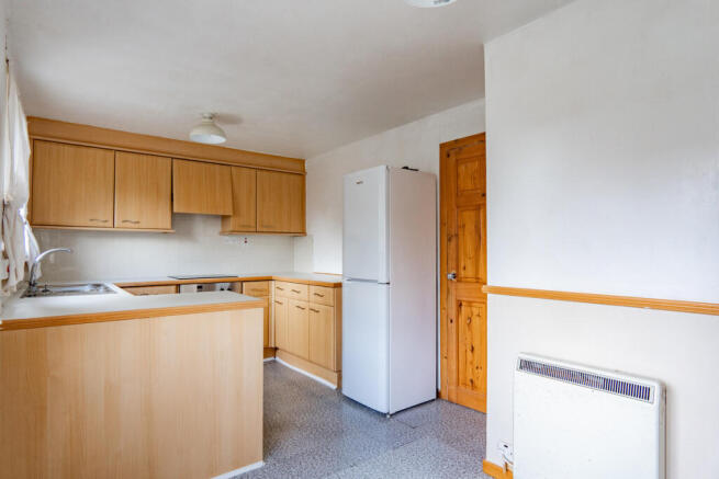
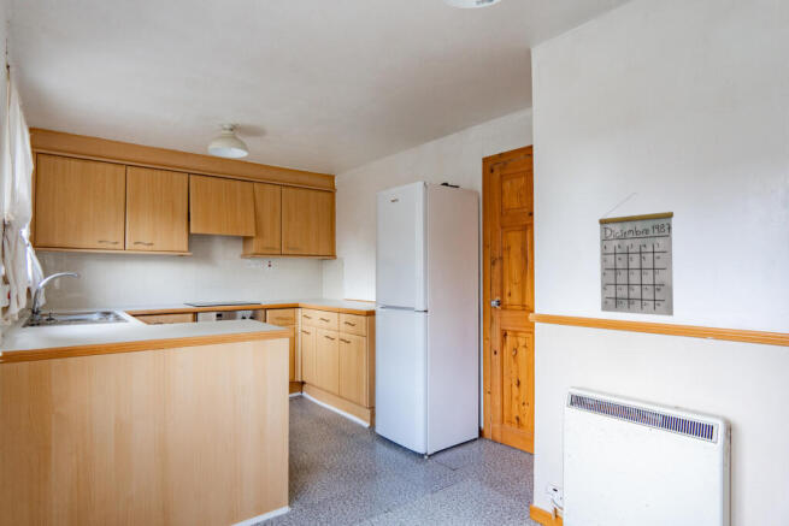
+ calendar (634, 252)
